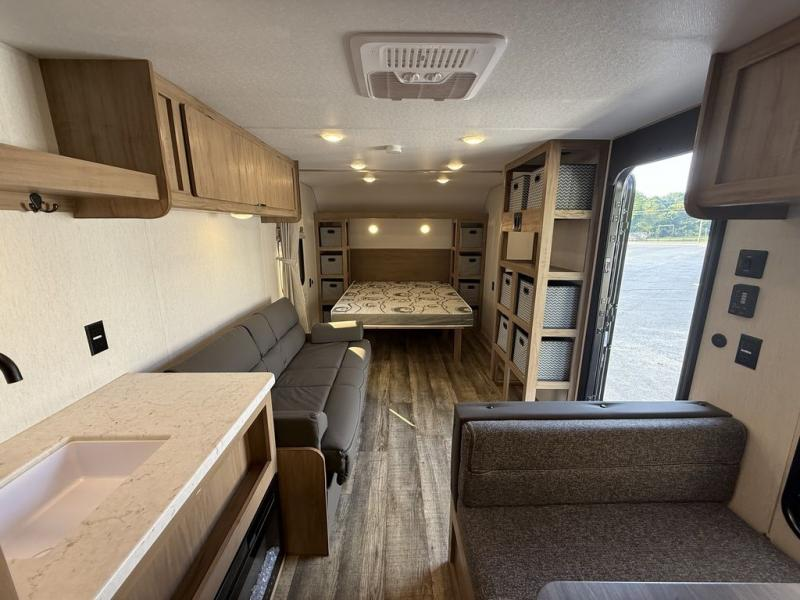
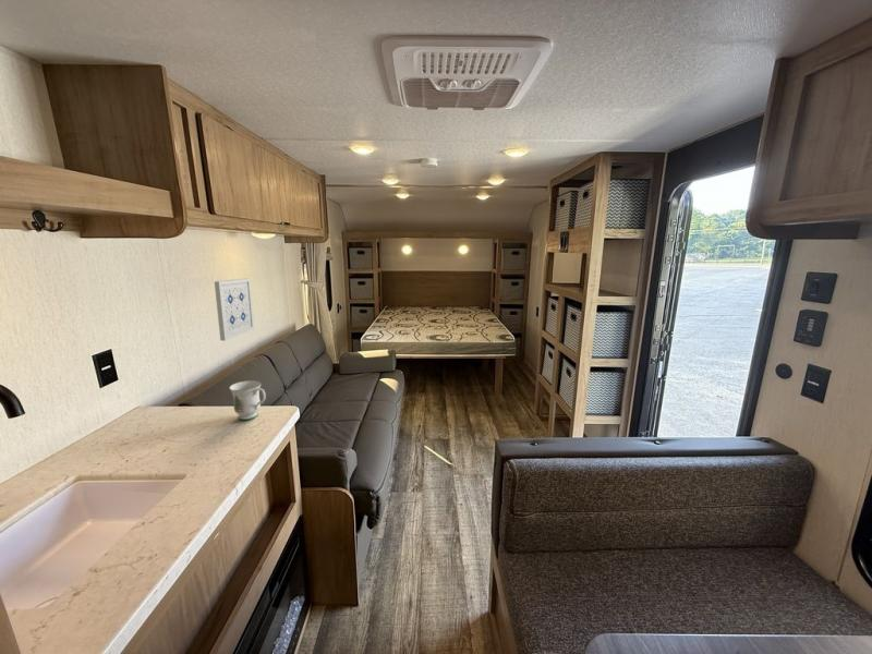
+ mug (251, 401)
+ wall art (235, 307)
